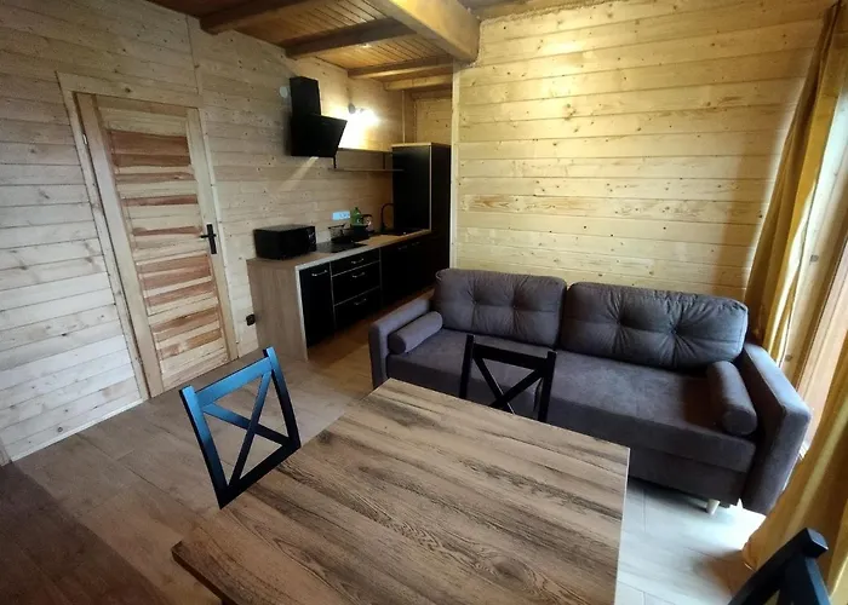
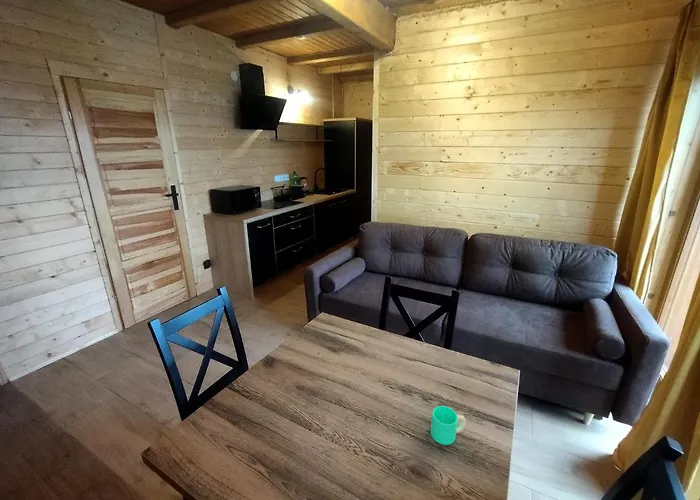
+ cup (448, 424)
